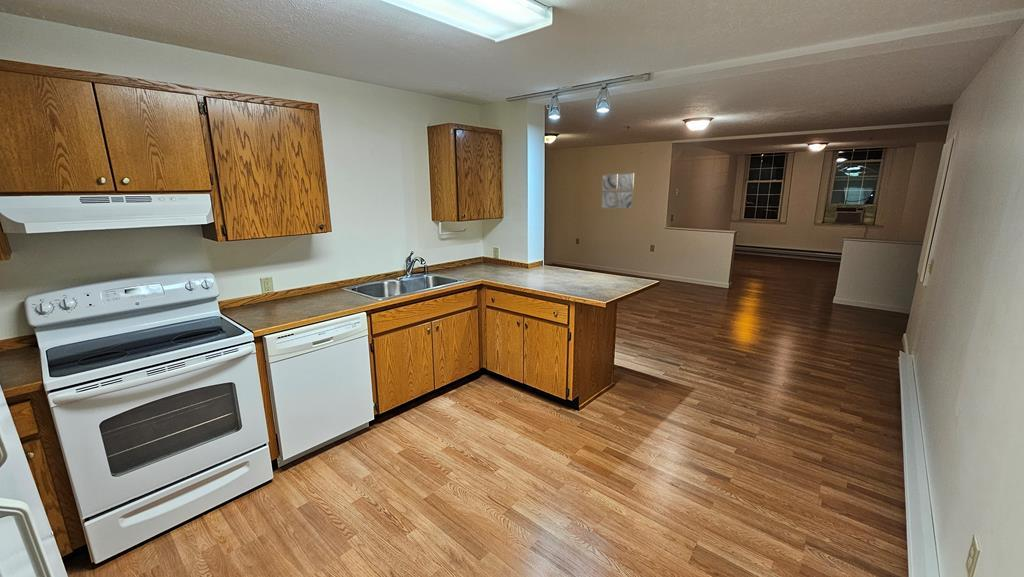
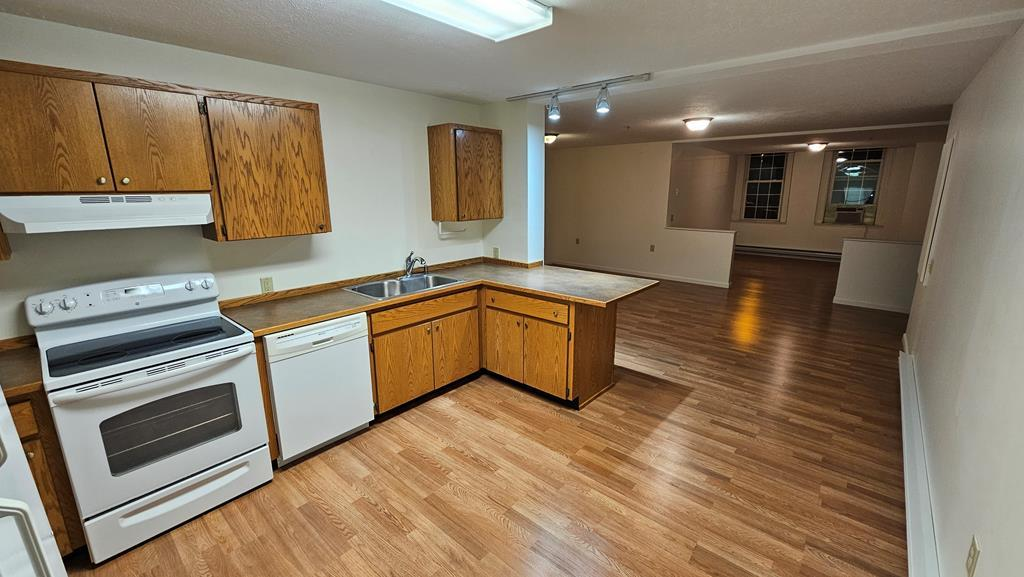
- wall art (617, 190)
